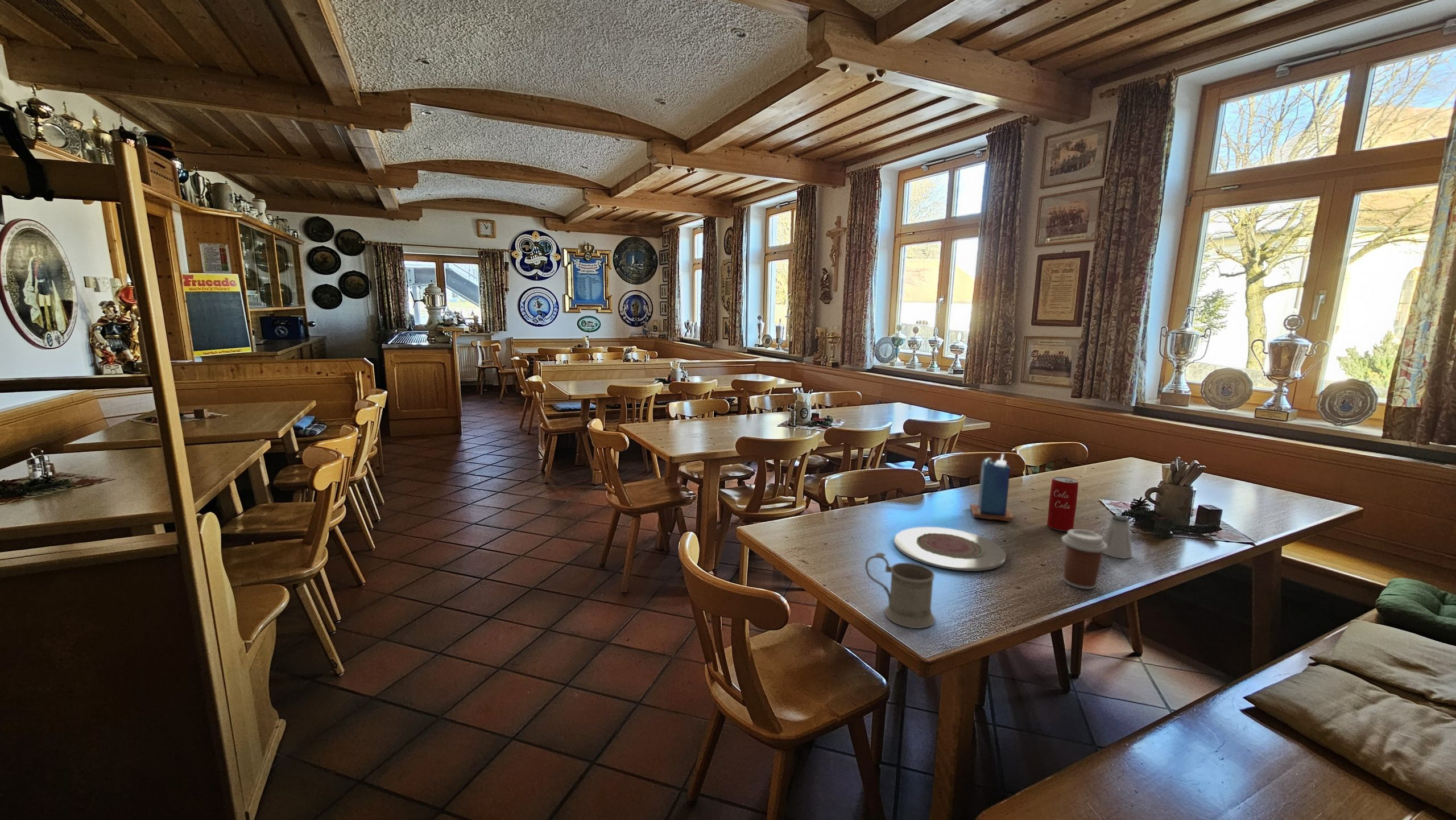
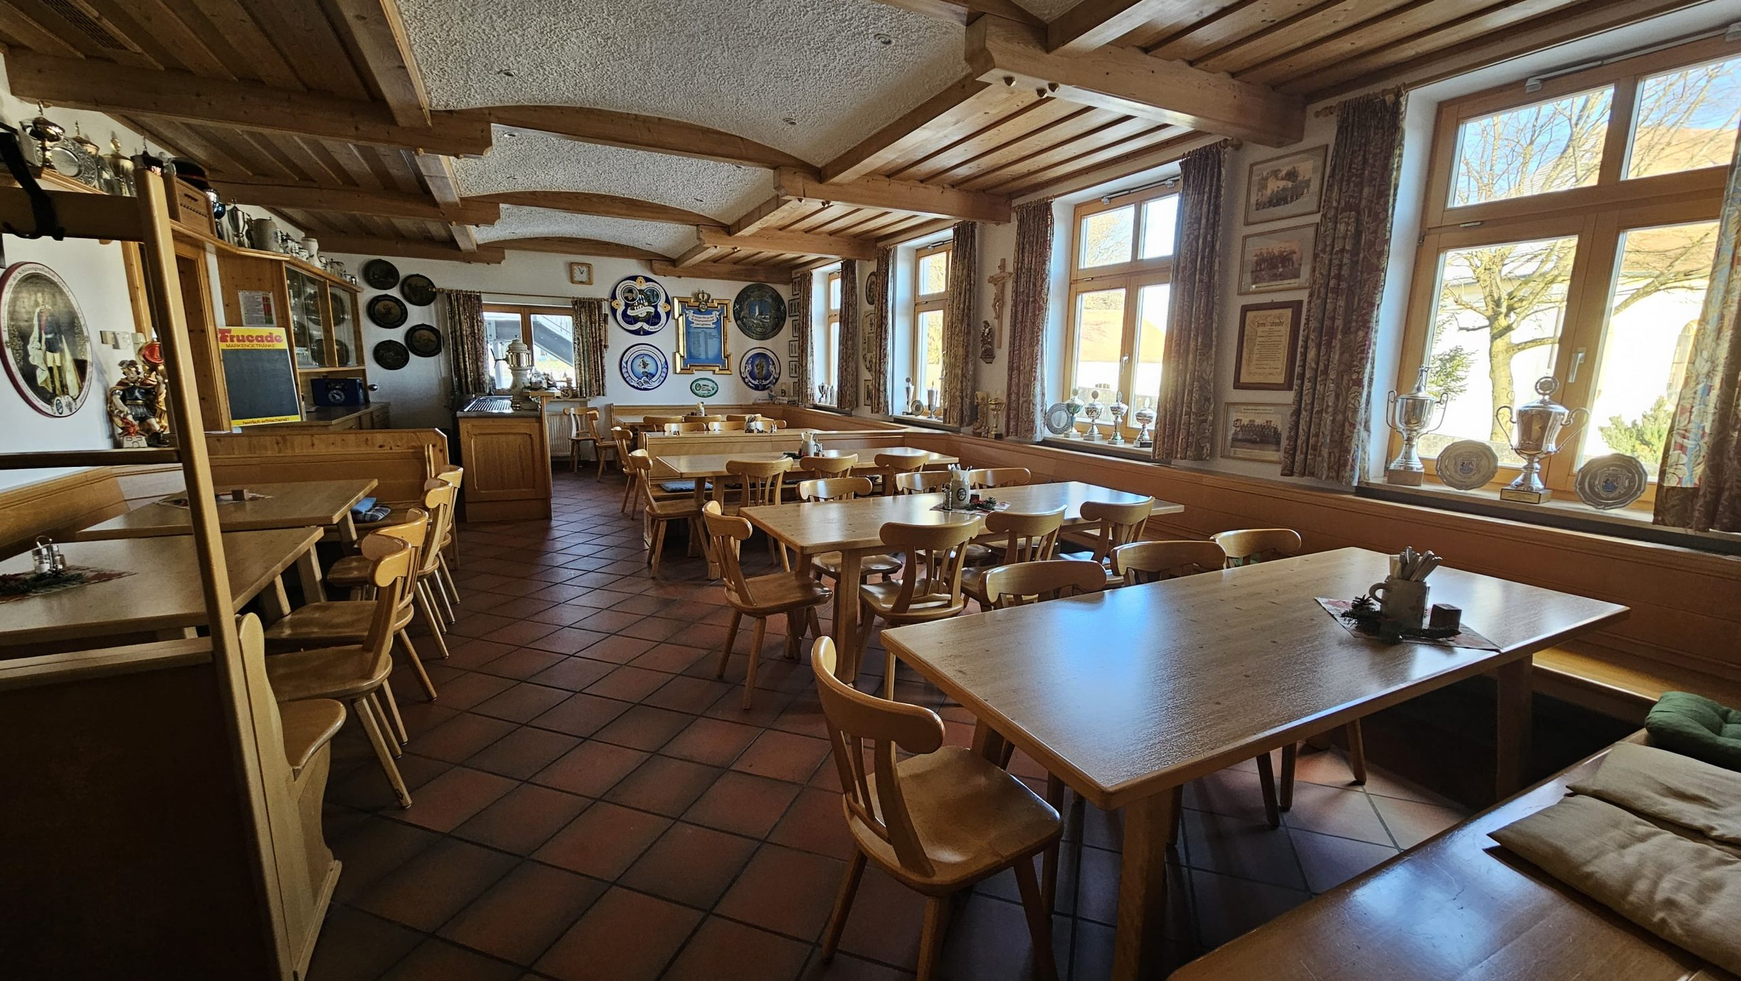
- saltshaker (1118, 535)
- coffee cup (1082, 559)
- plate (948, 546)
- beverage can (1062, 504)
- mug (899, 586)
- candle (992, 484)
